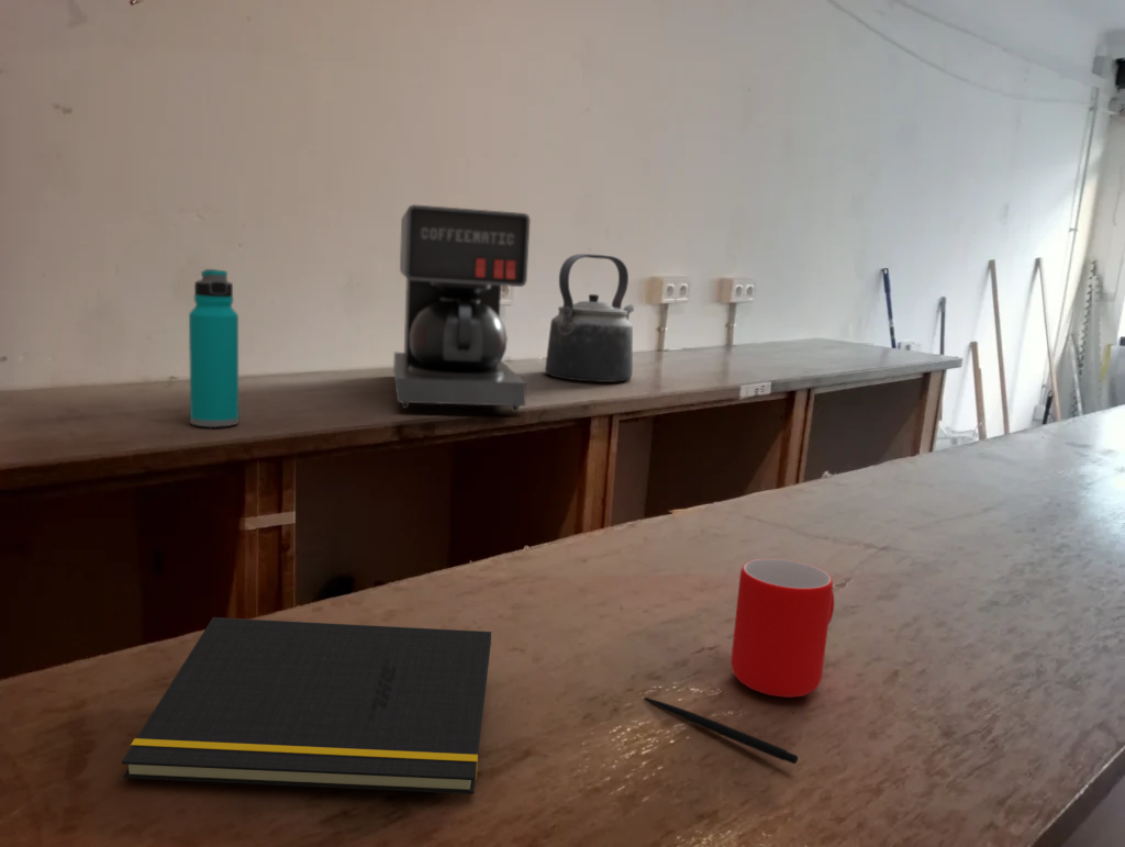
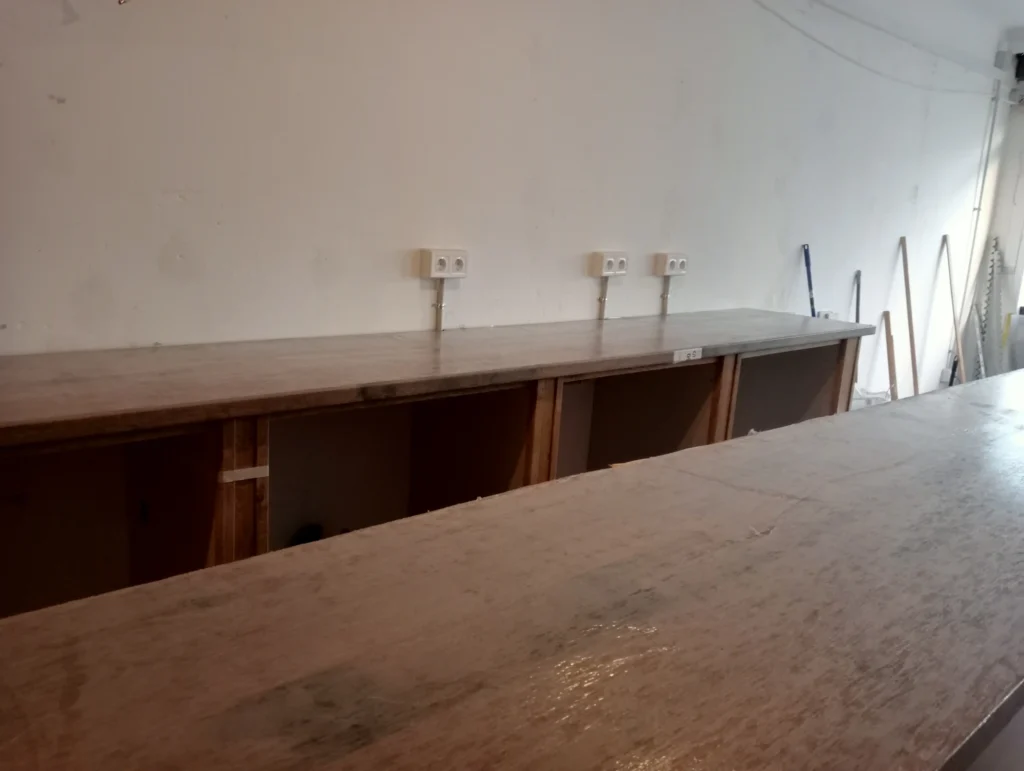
- kettle (598, 315)
- water bottle (213, 347)
- mug (793, 622)
- coffee maker (455, 305)
- notepad (328, 695)
- pen (715, 725)
